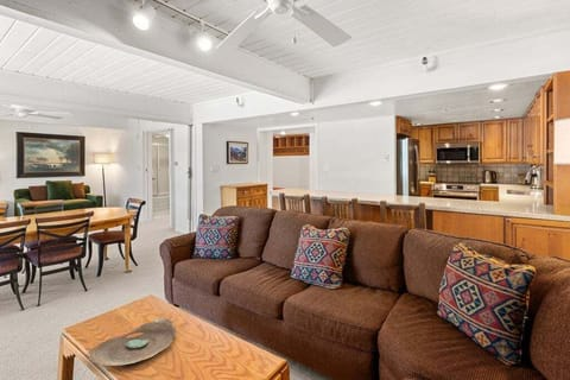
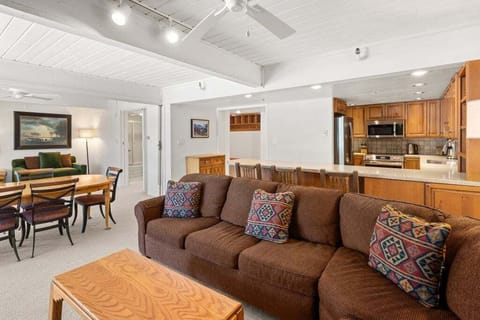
- decorative bowl (137, 340)
